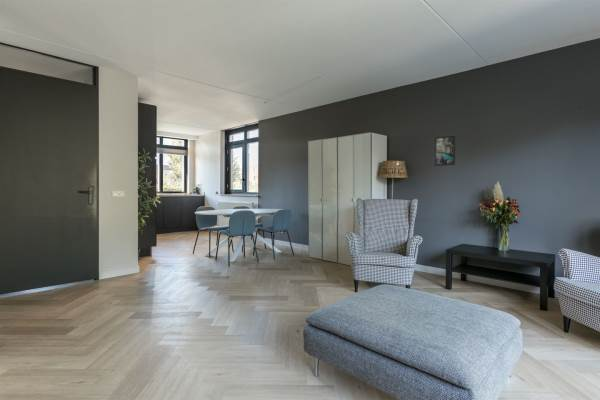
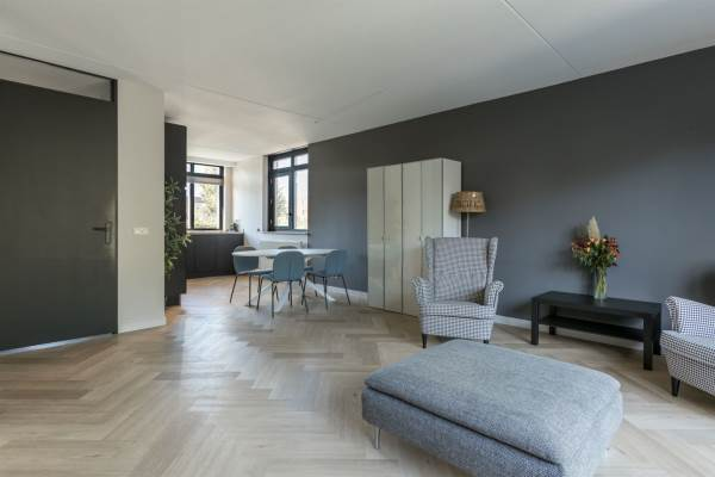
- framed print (444, 151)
